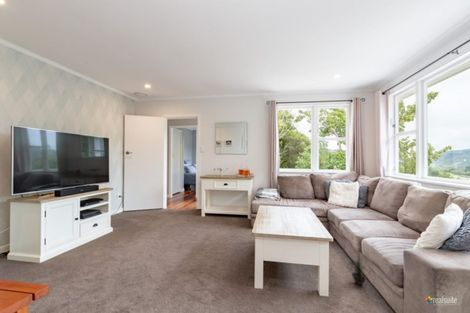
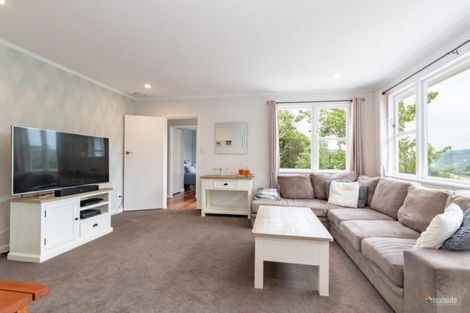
- potted plant (357, 263)
